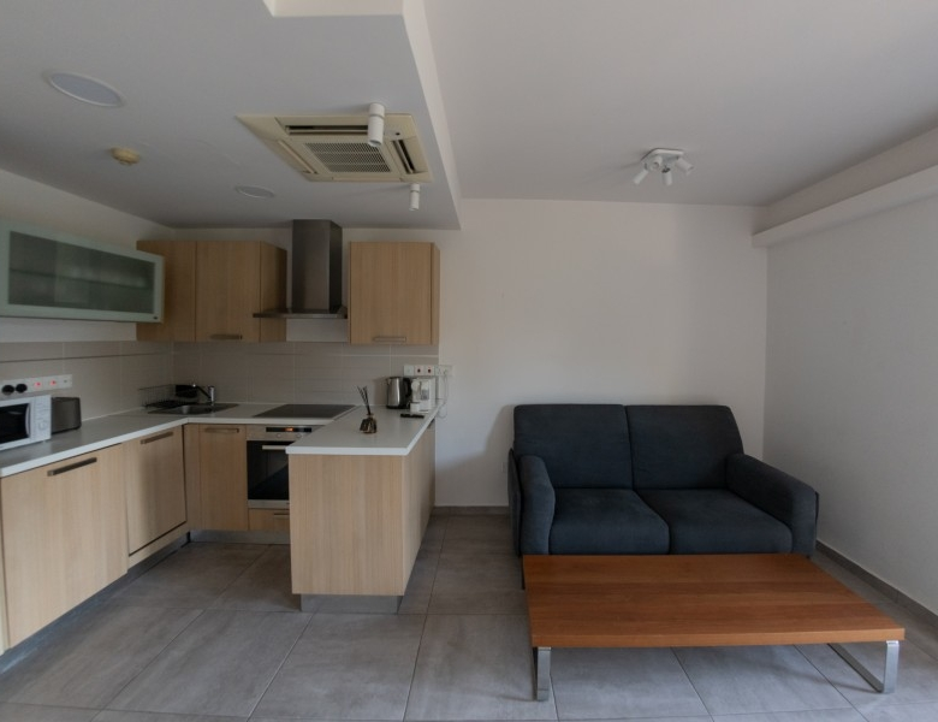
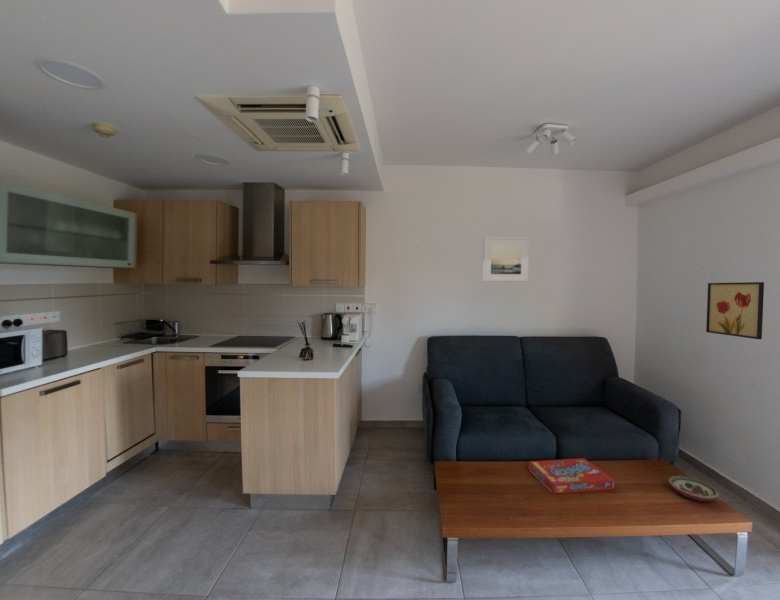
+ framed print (505, 259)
+ wall art (734, 309)
+ decorative bowl (692, 490)
+ snack box (569, 474)
